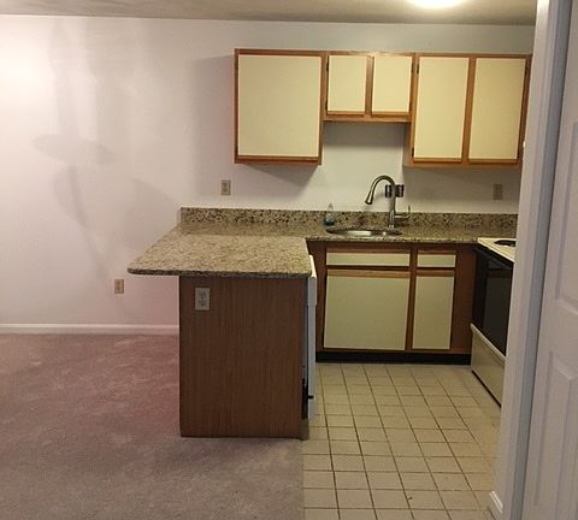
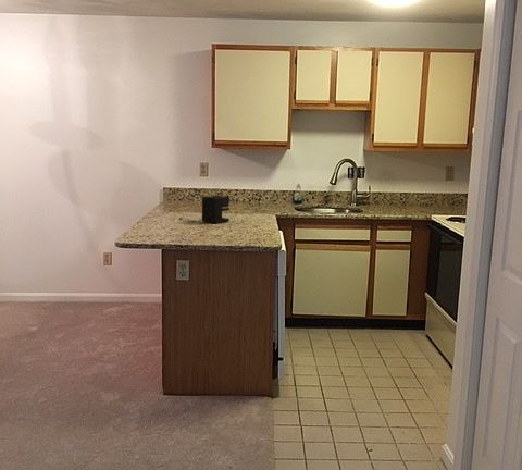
+ coffee maker (204, 208)
